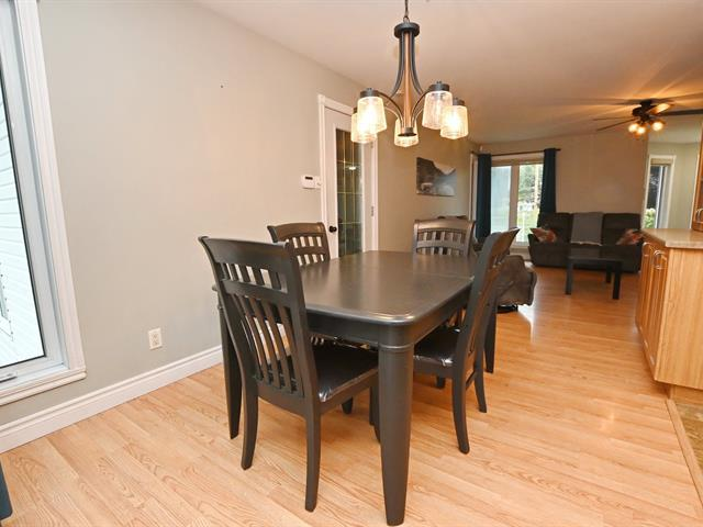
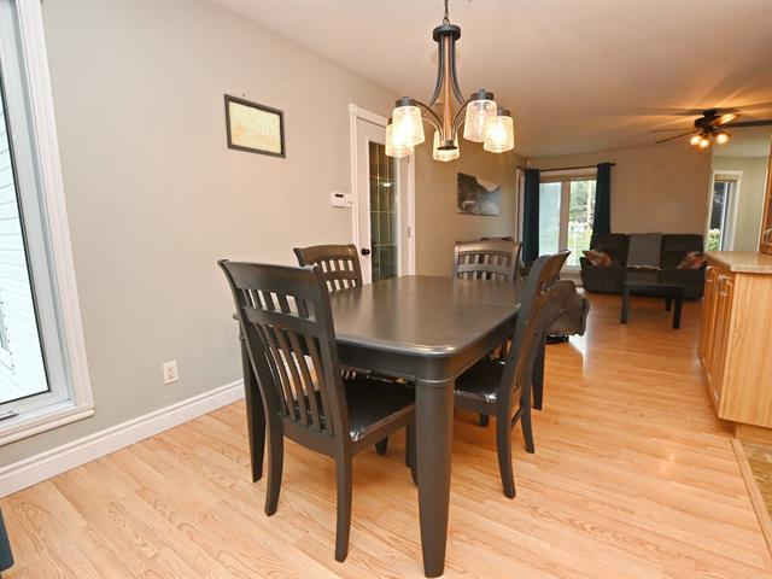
+ wall art (257, 128)
